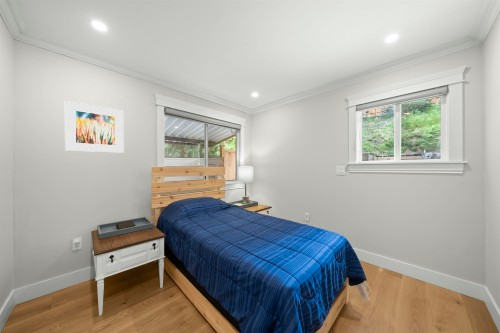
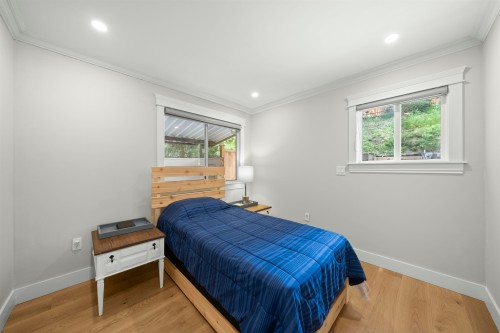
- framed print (96, 129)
